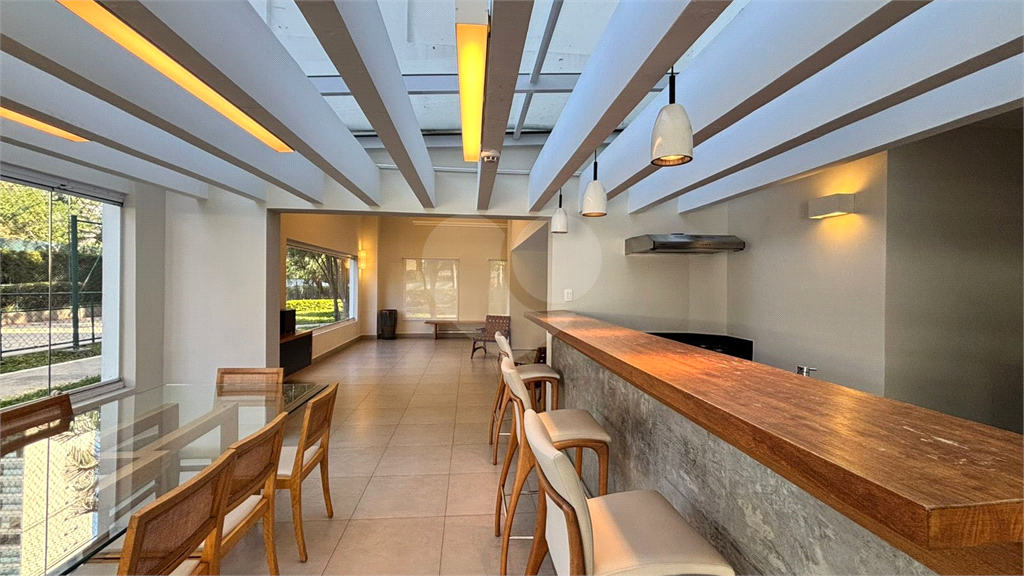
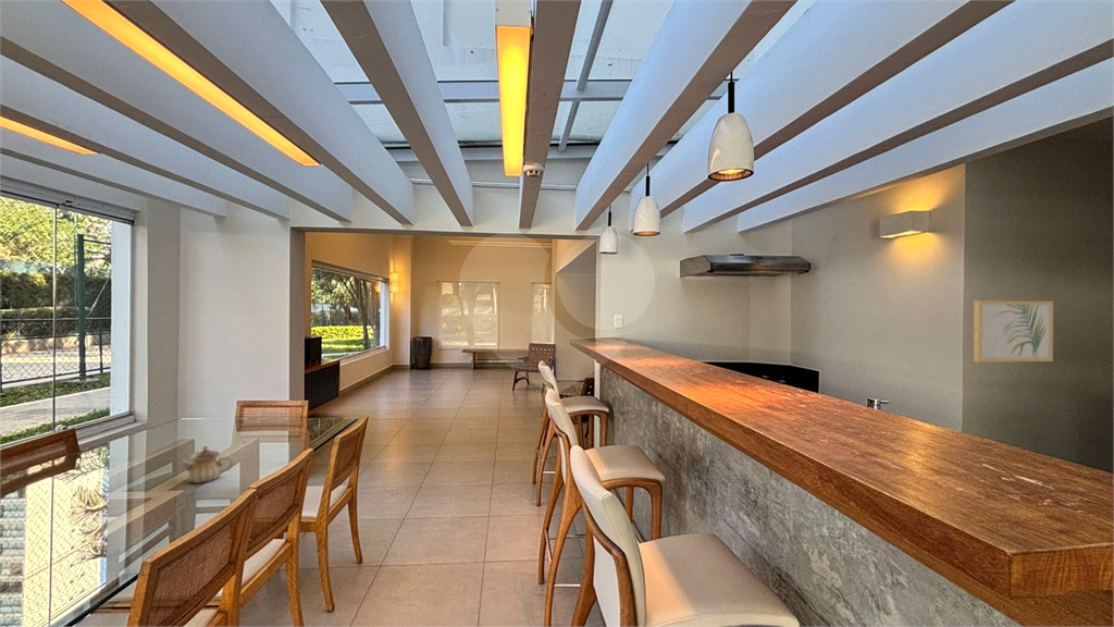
+ wall art (1013, 331)
+ teapot (207, 462)
